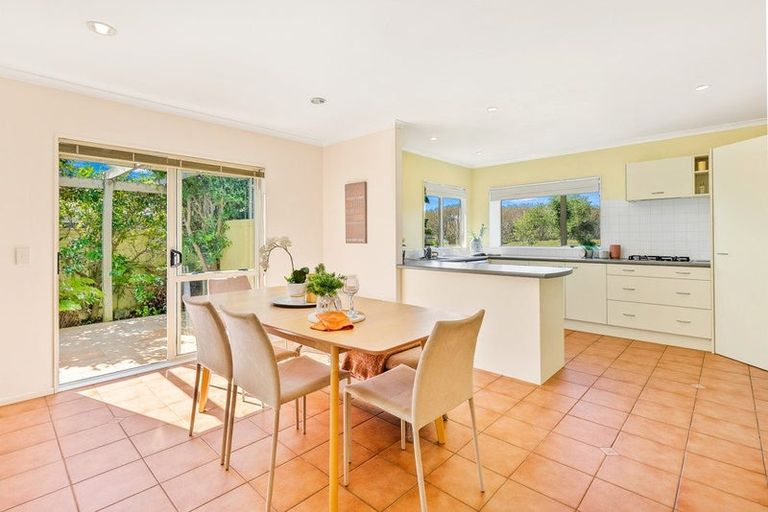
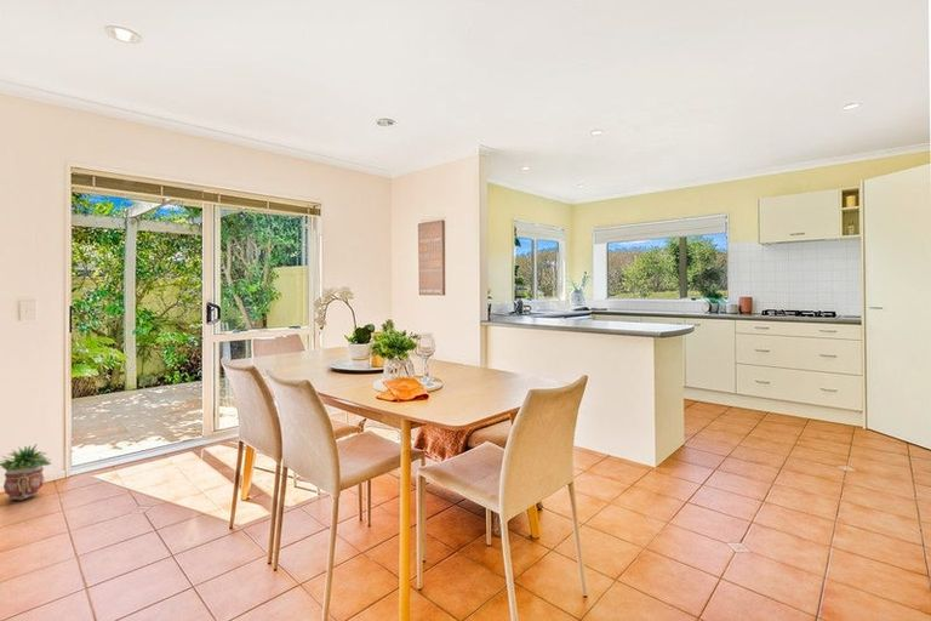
+ potted plant (24, 471)
